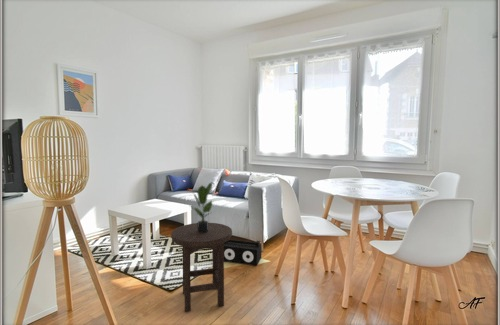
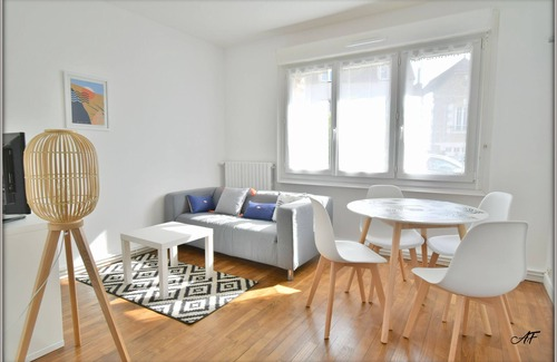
- speaker (241, 249)
- potted plant (204, 206)
- stool (202, 269)
